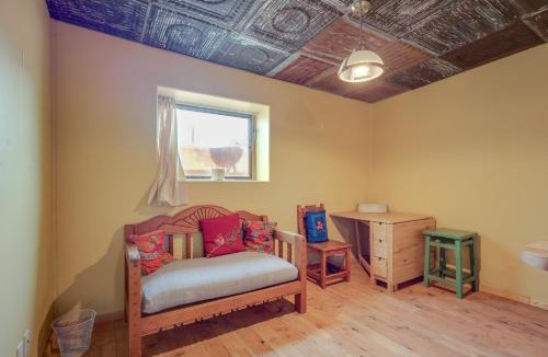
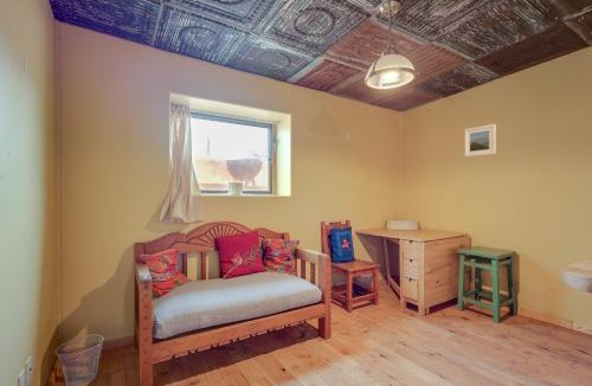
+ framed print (480, 141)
